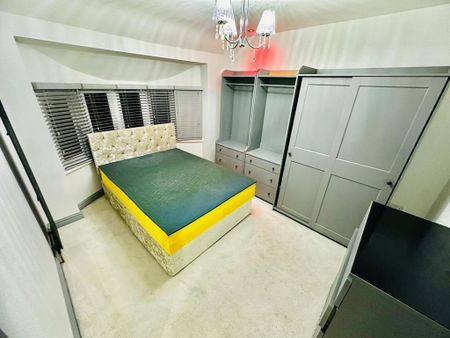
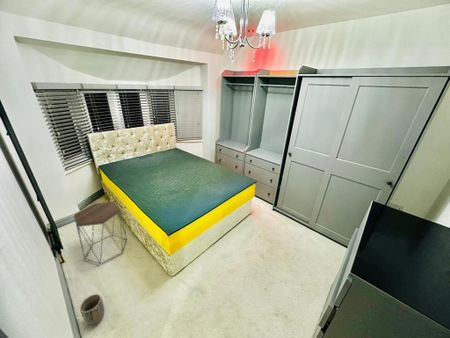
+ plant pot (93, 310)
+ side table (102, 231)
